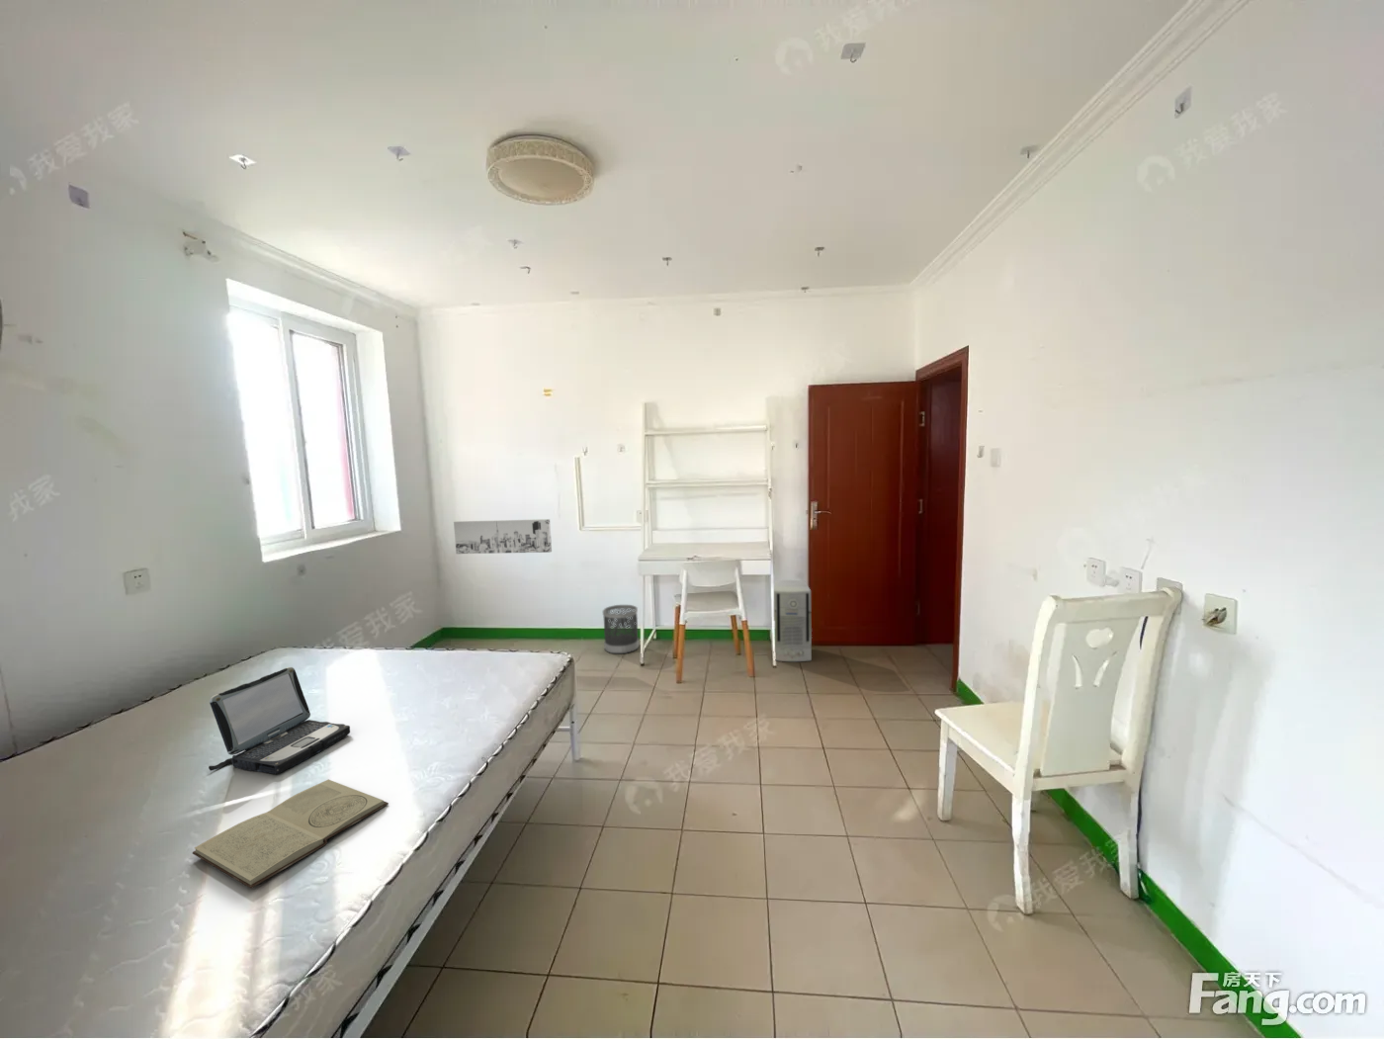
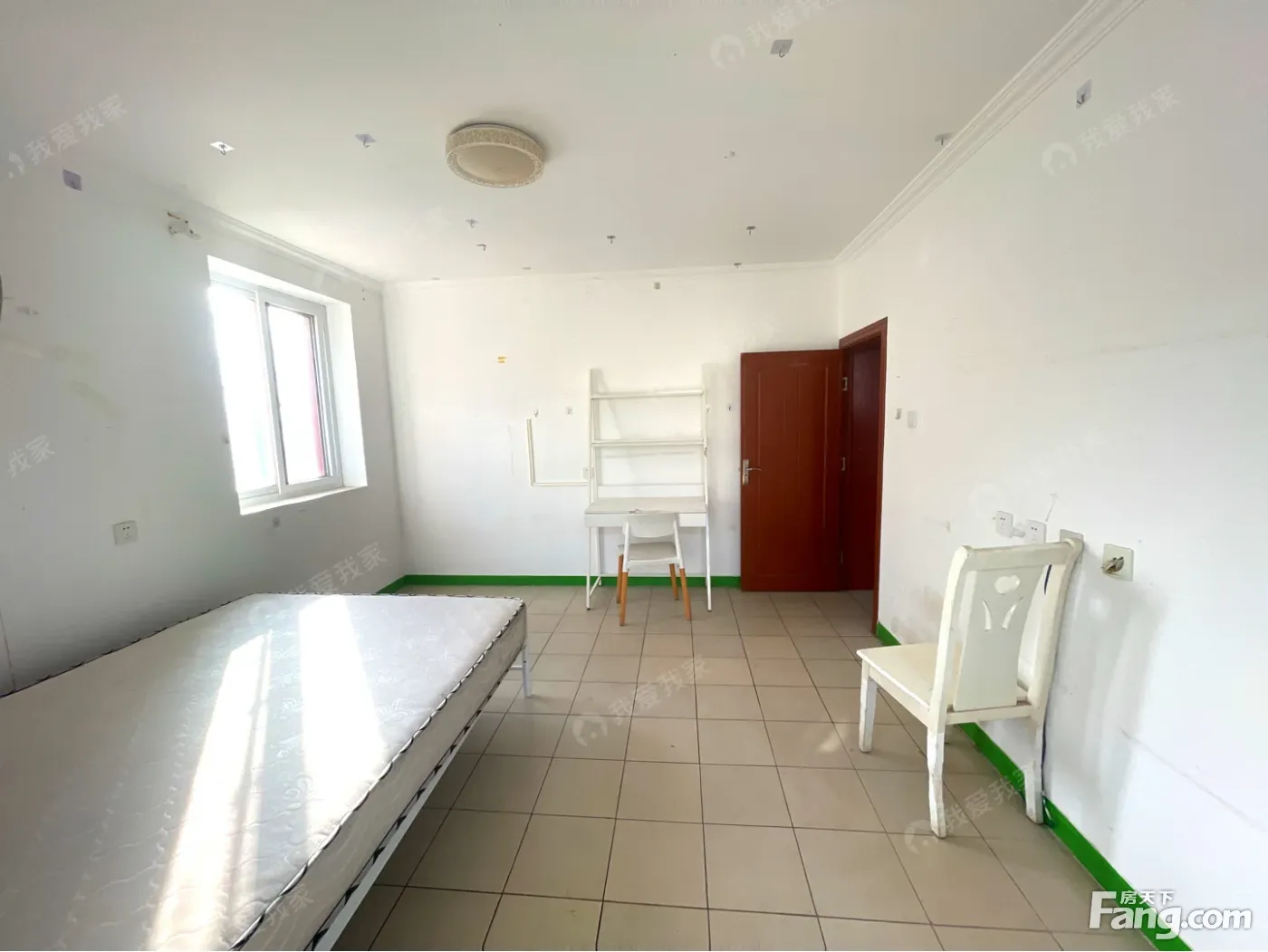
- wastebasket (621, 628)
- wall art (502, 536)
- air purifier (790, 619)
- book (297, 824)
- laptop (281, 716)
